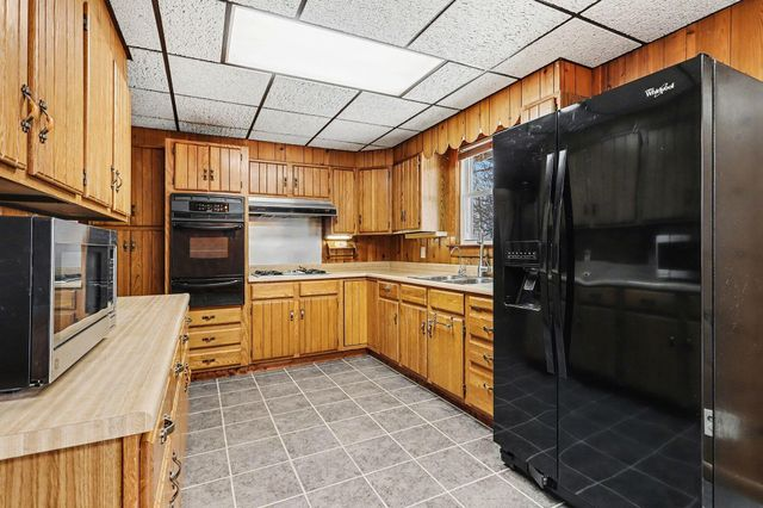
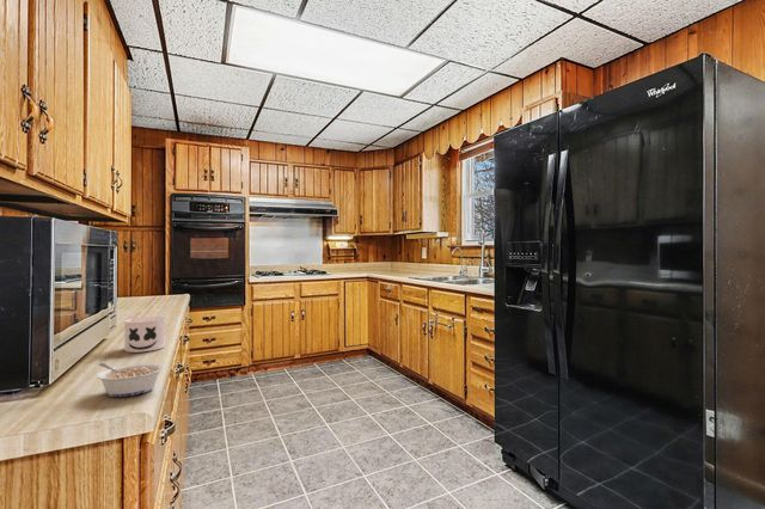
+ legume (128, 379)
+ mug (145, 333)
